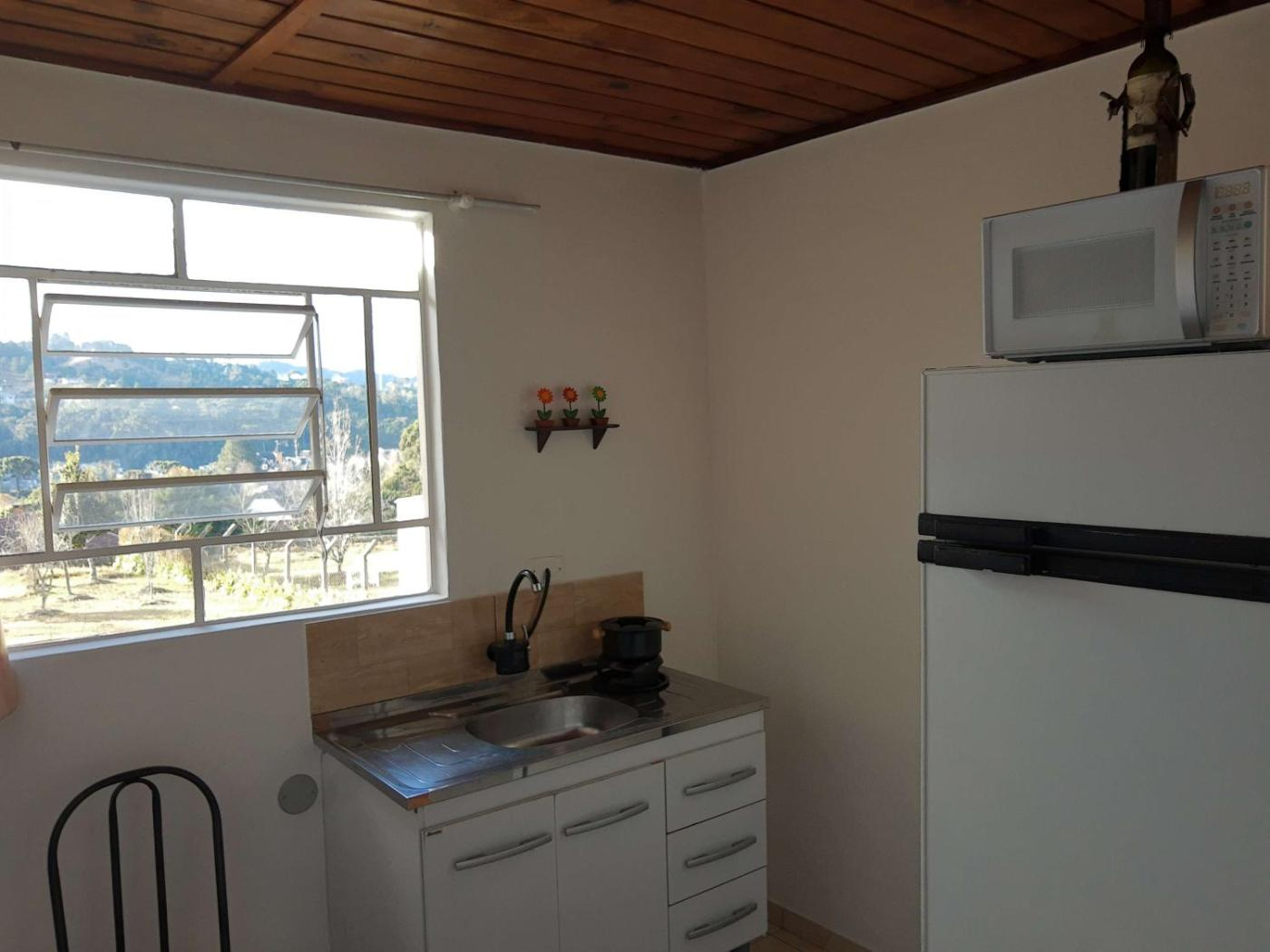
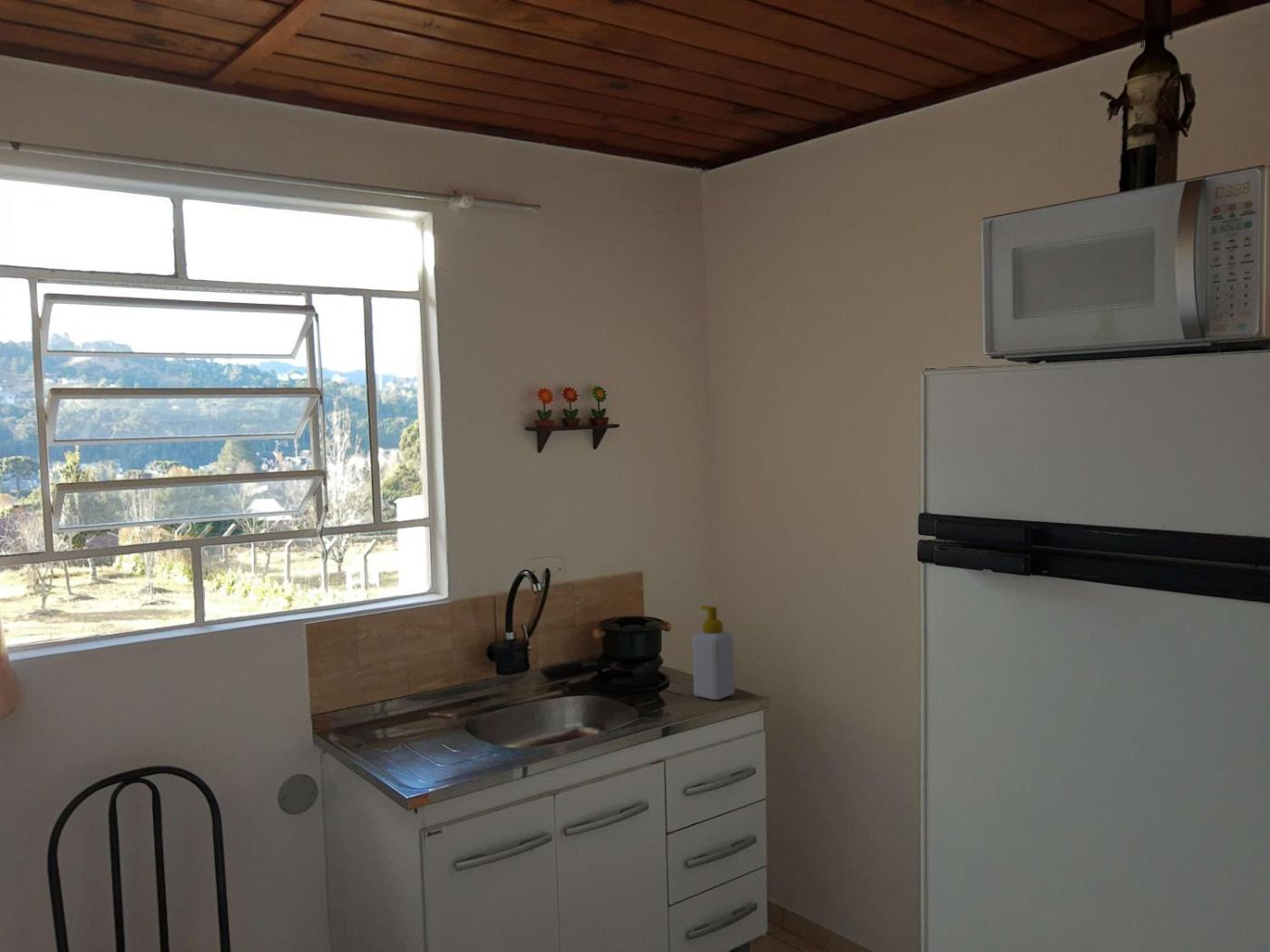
+ soap bottle (713, 651)
